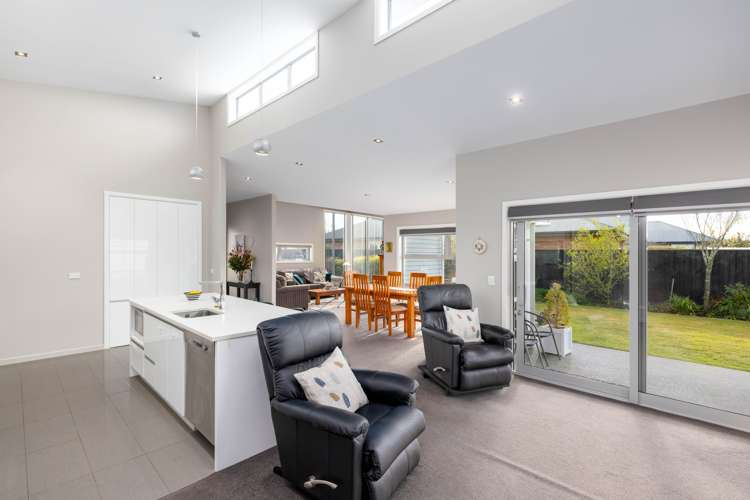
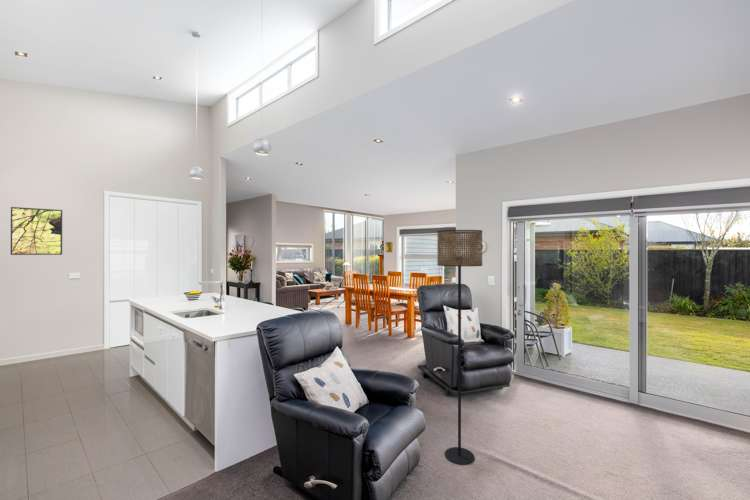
+ floor lamp (459, 343)
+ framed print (37, 231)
